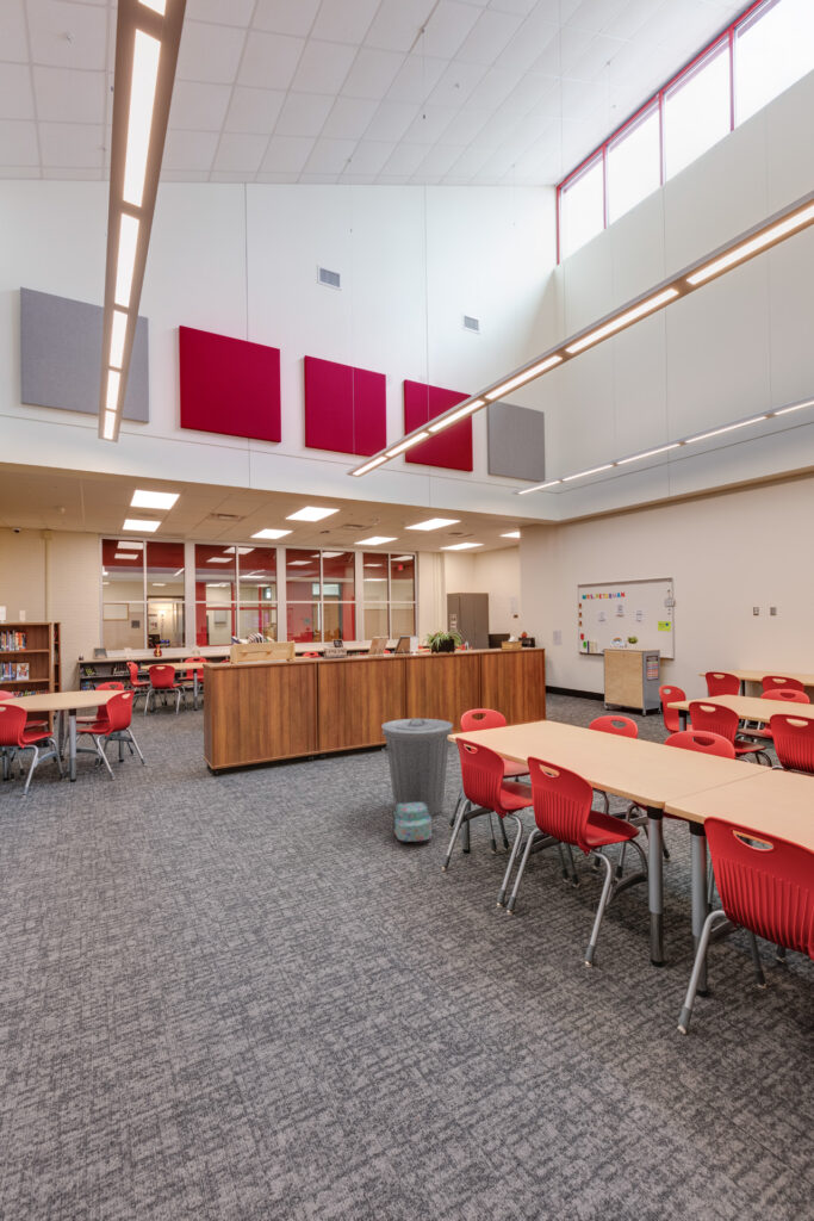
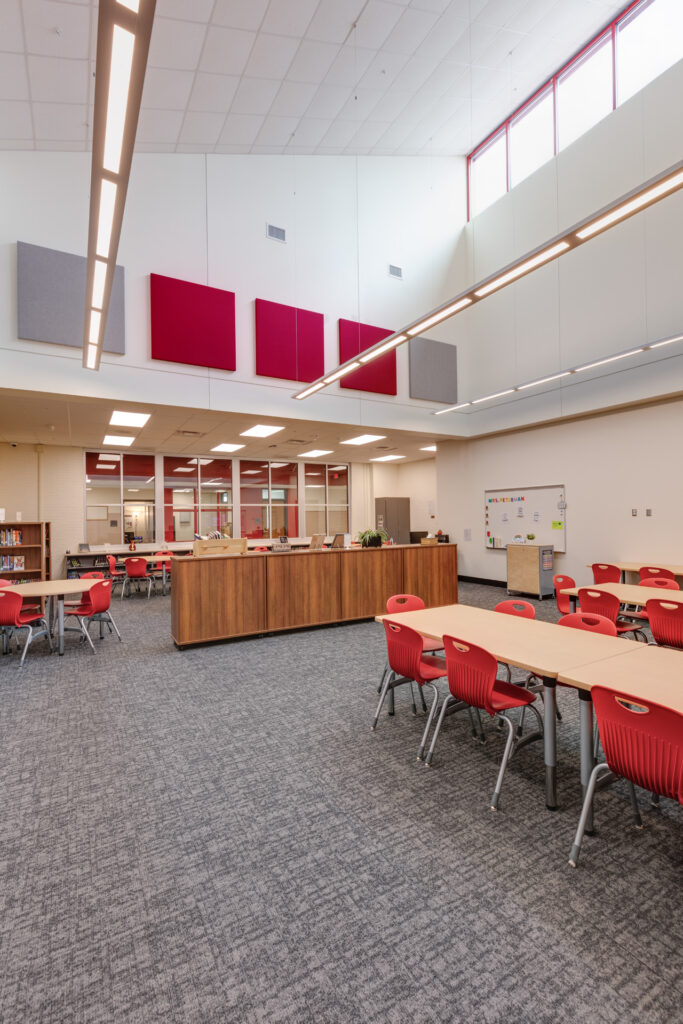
- backpack (412, 820)
- trash can (417, 763)
